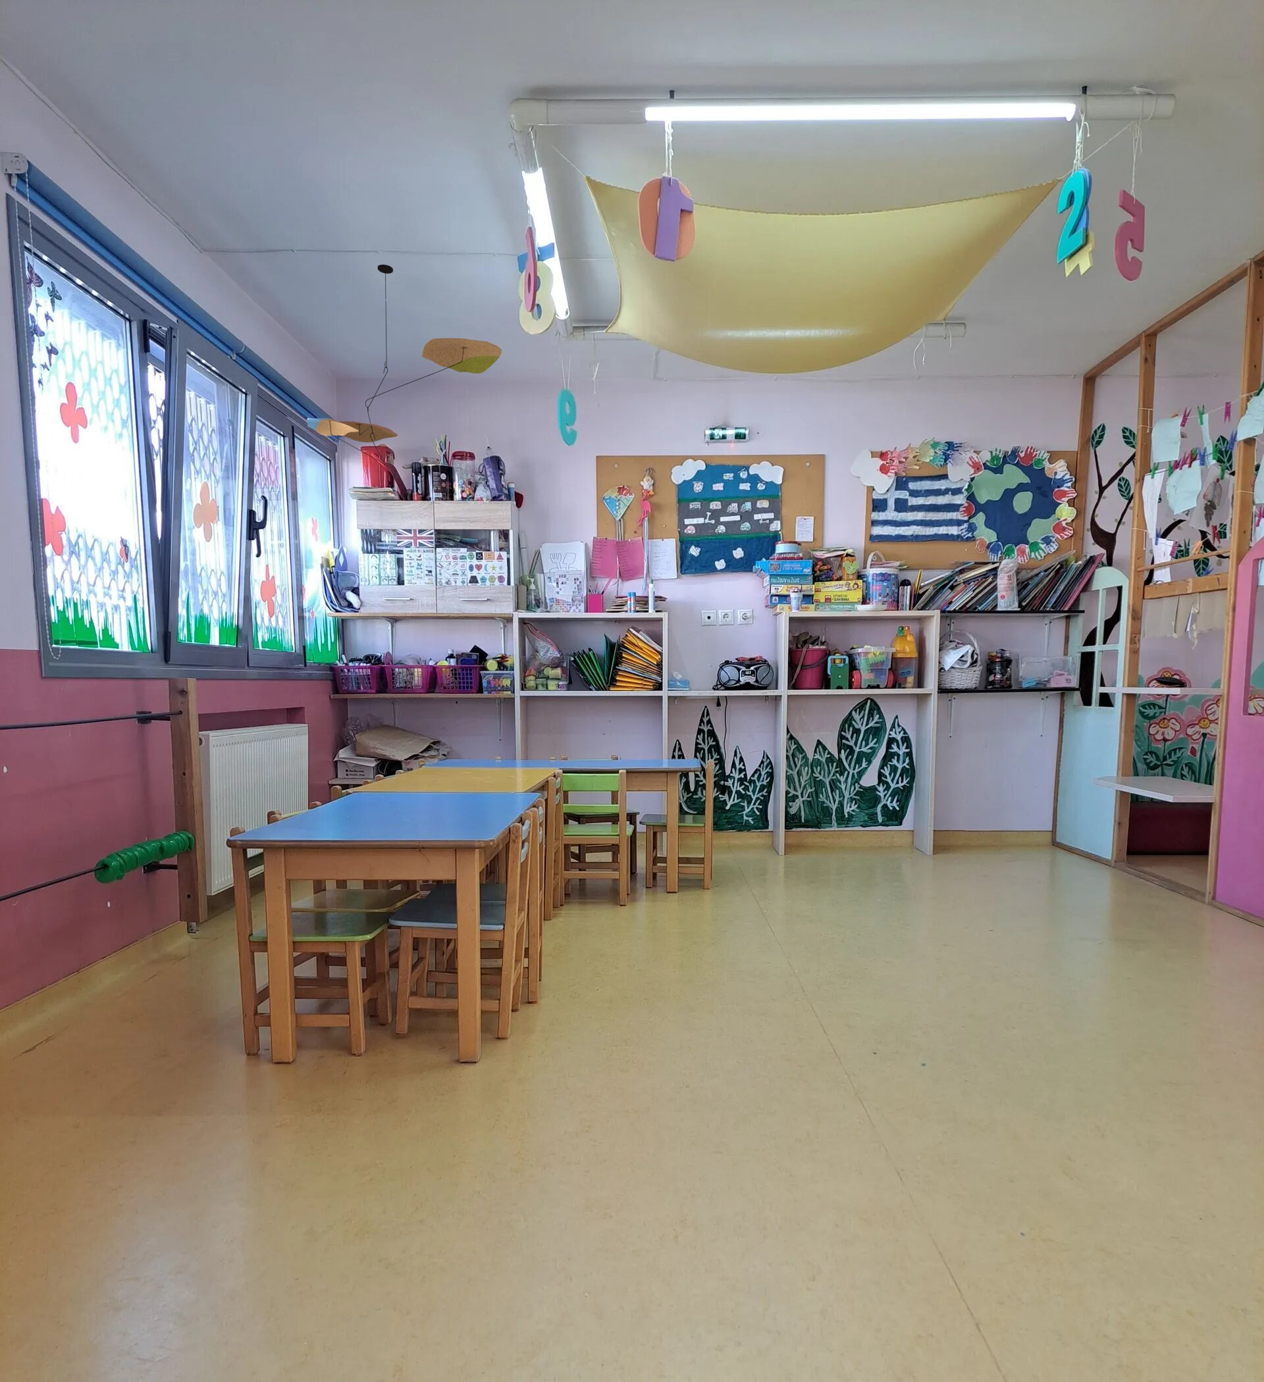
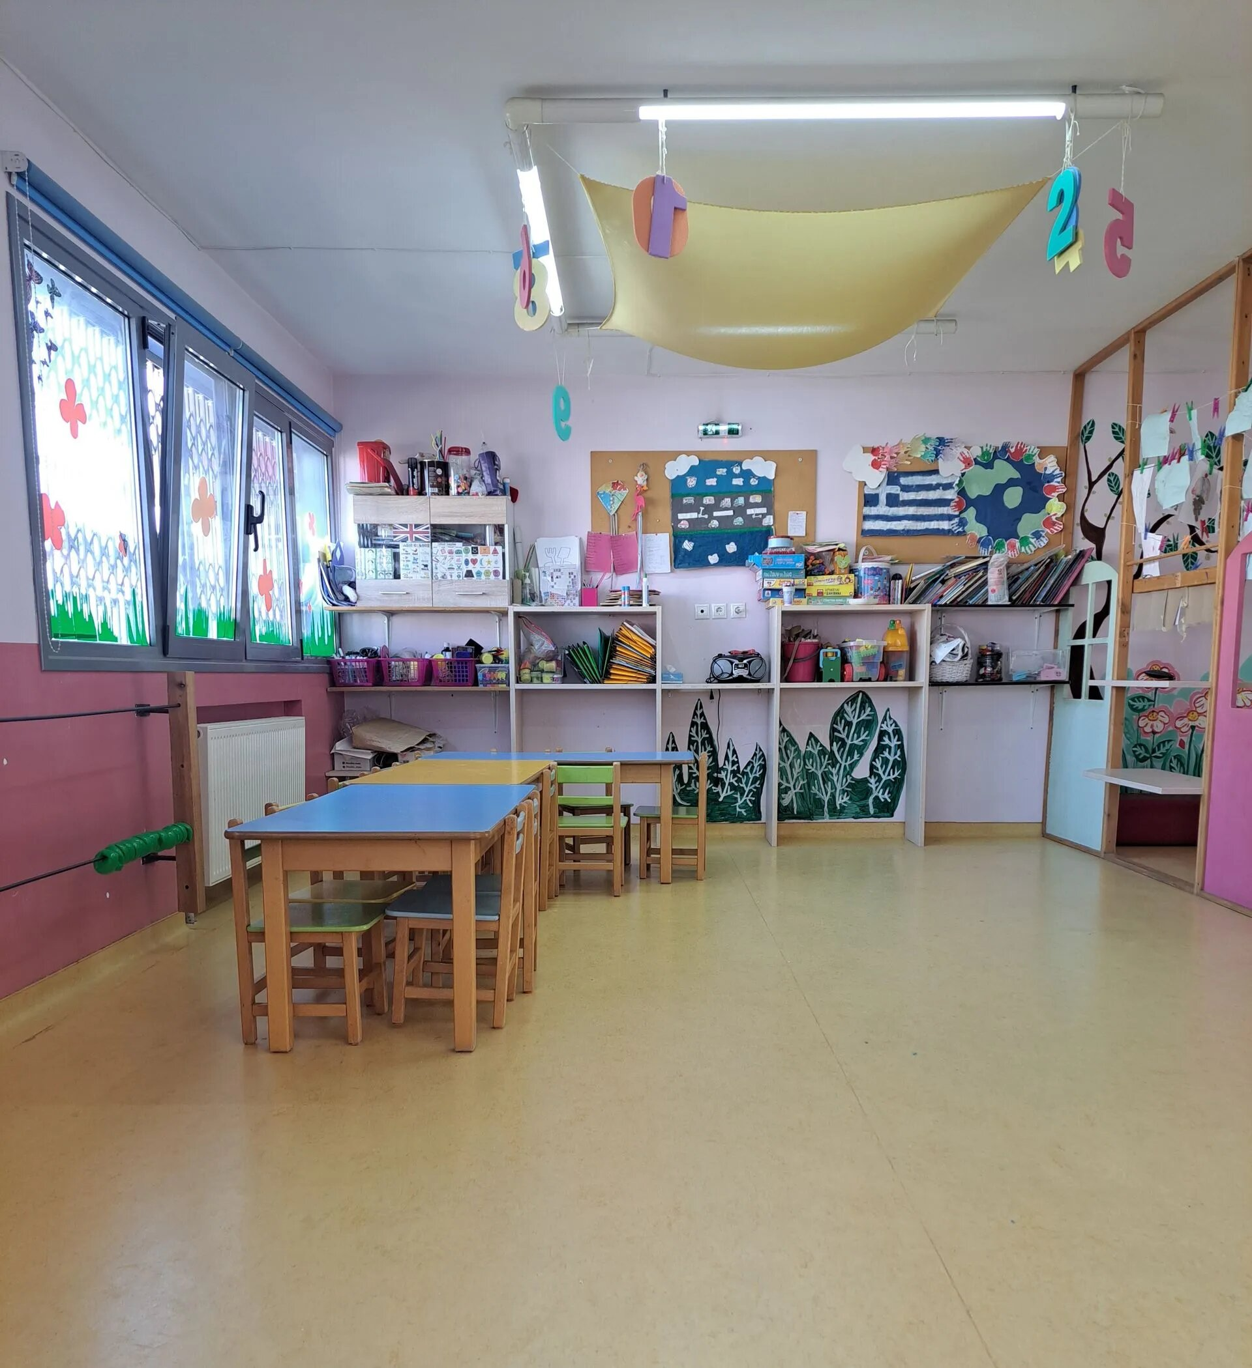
- ceiling mobile (406, 384)
